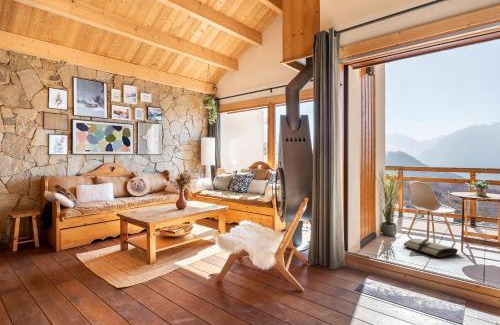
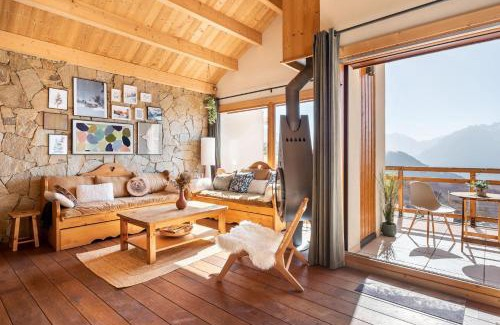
- tool roll (429, 244)
